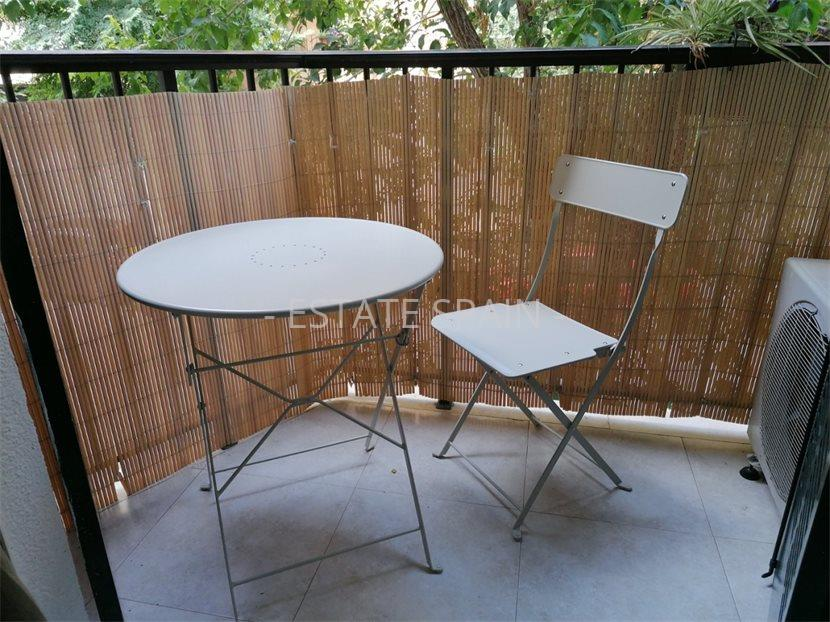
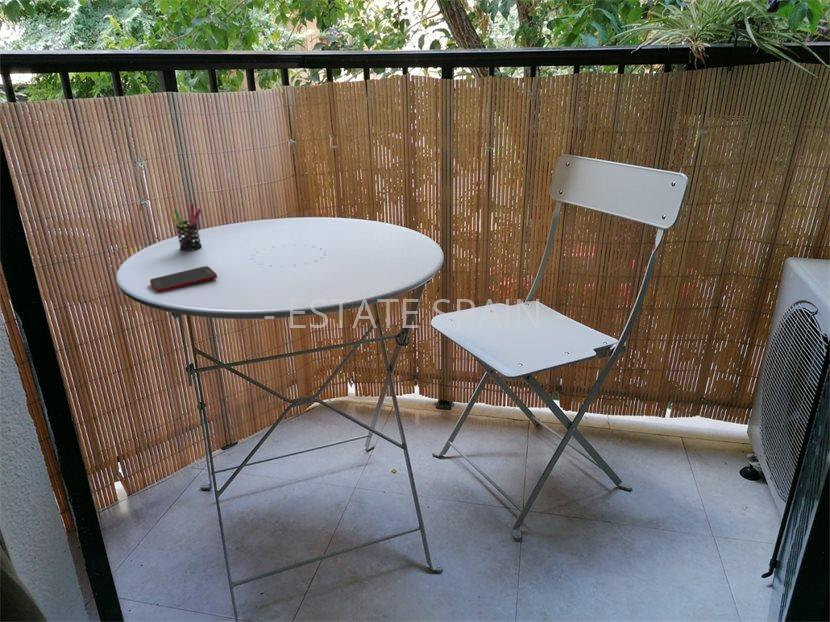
+ cell phone (183, 278)
+ pen holder (186, 226)
